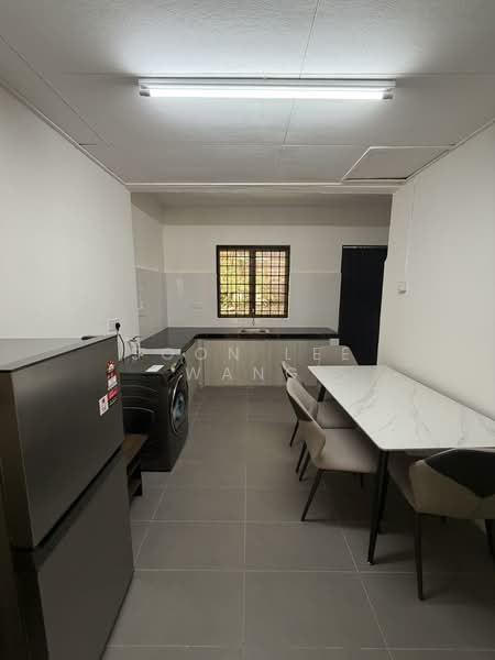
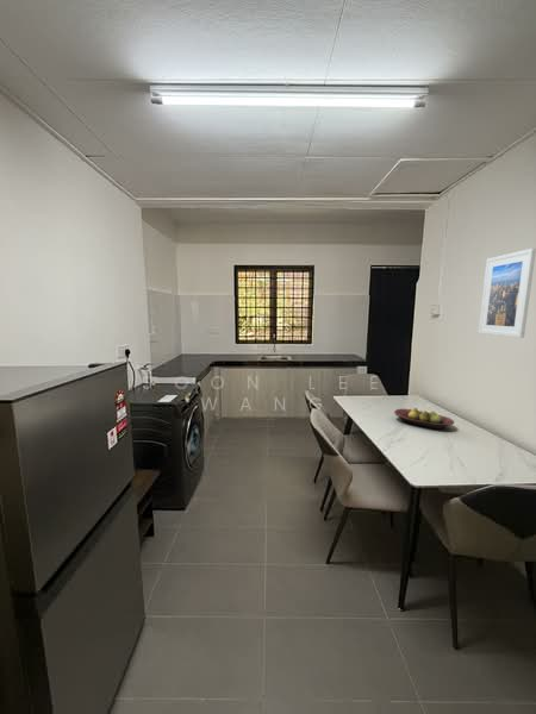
+ fruit bowl (423, 416)
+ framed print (504, 295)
